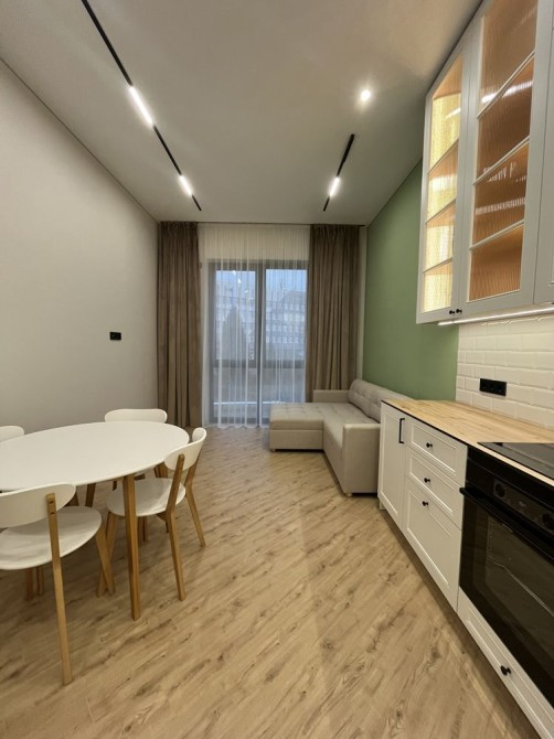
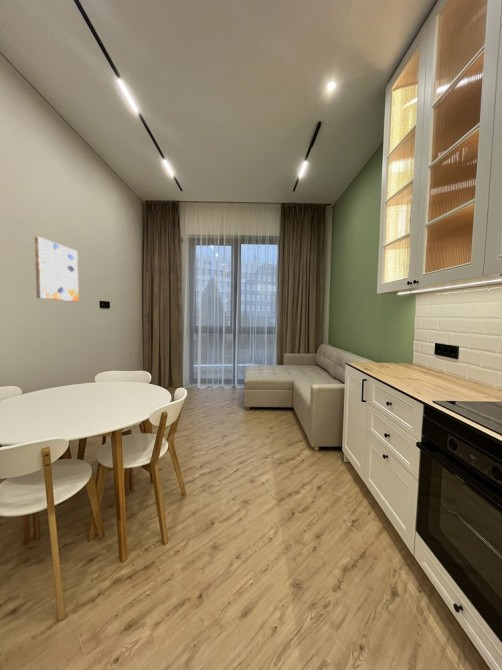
+ wall art (58, 272)
